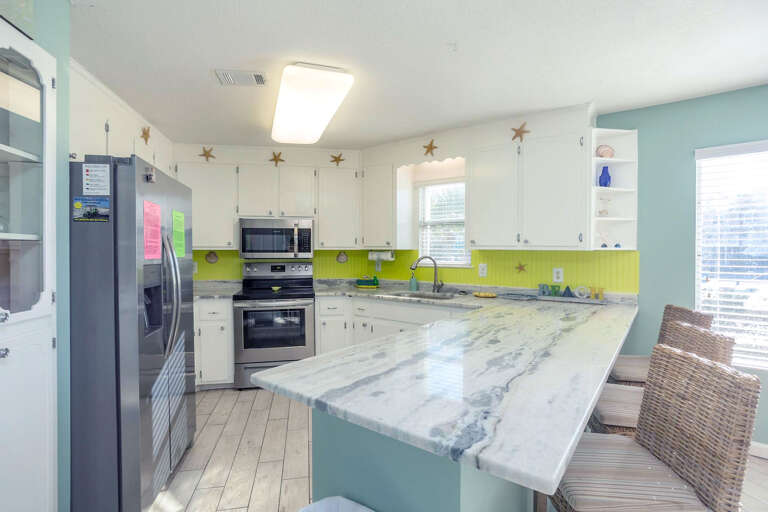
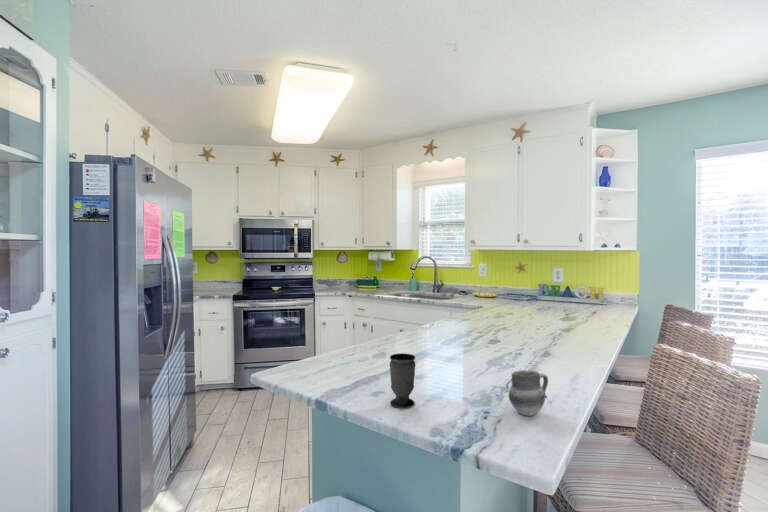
+ cup (529, 391)
+ cup (402, 379)
